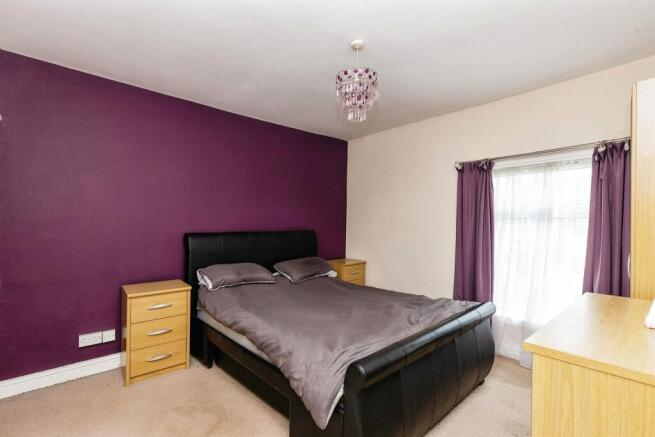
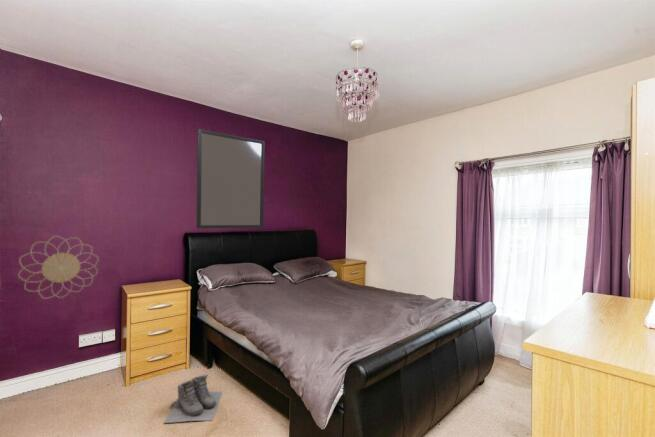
+ boots (195, 393)
+ decorative wall piece (60, 266)
+ home mirror (232, 181)
